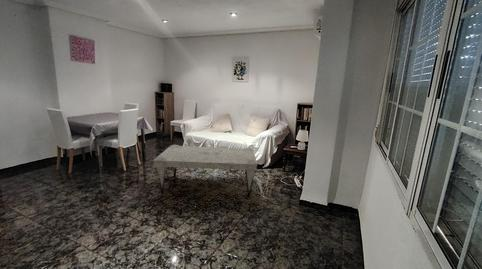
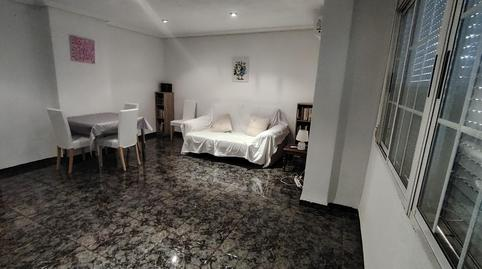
- coffee table (209, 168)
